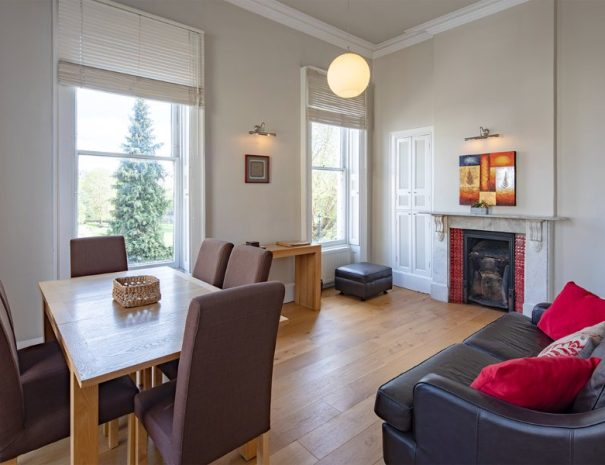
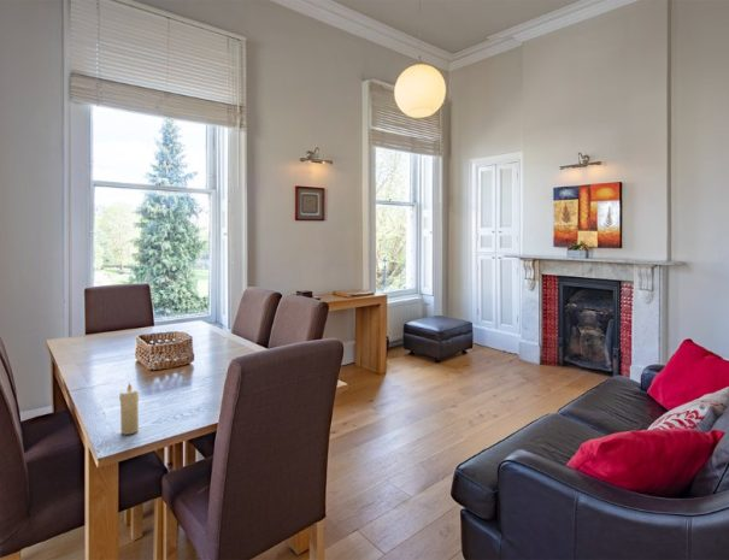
+ candle (129, 407)
